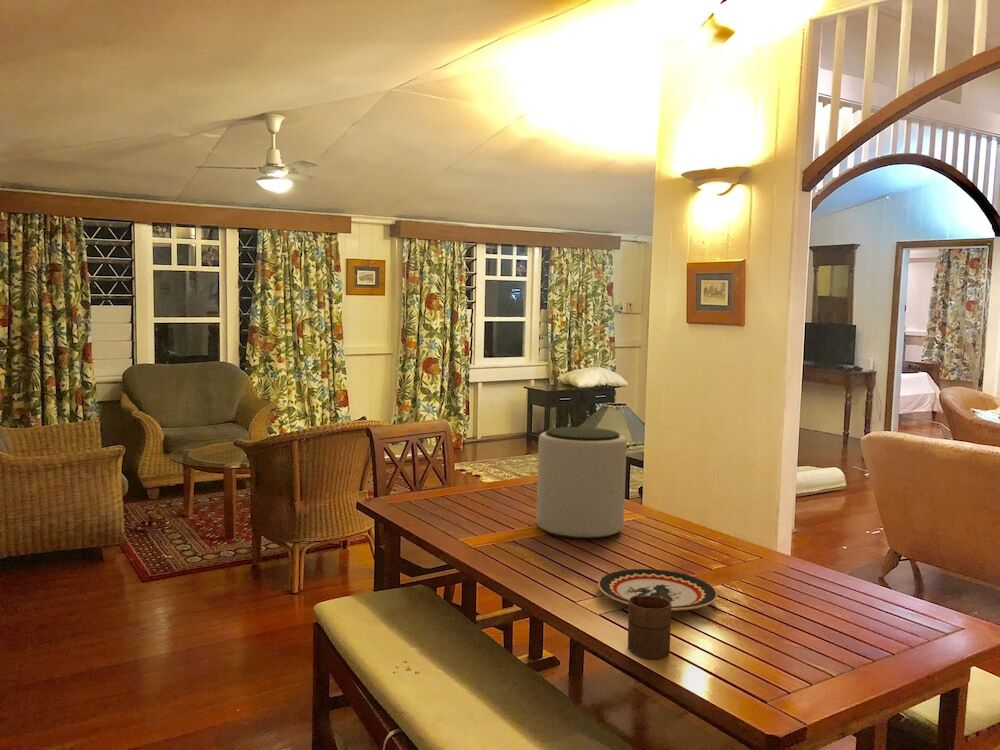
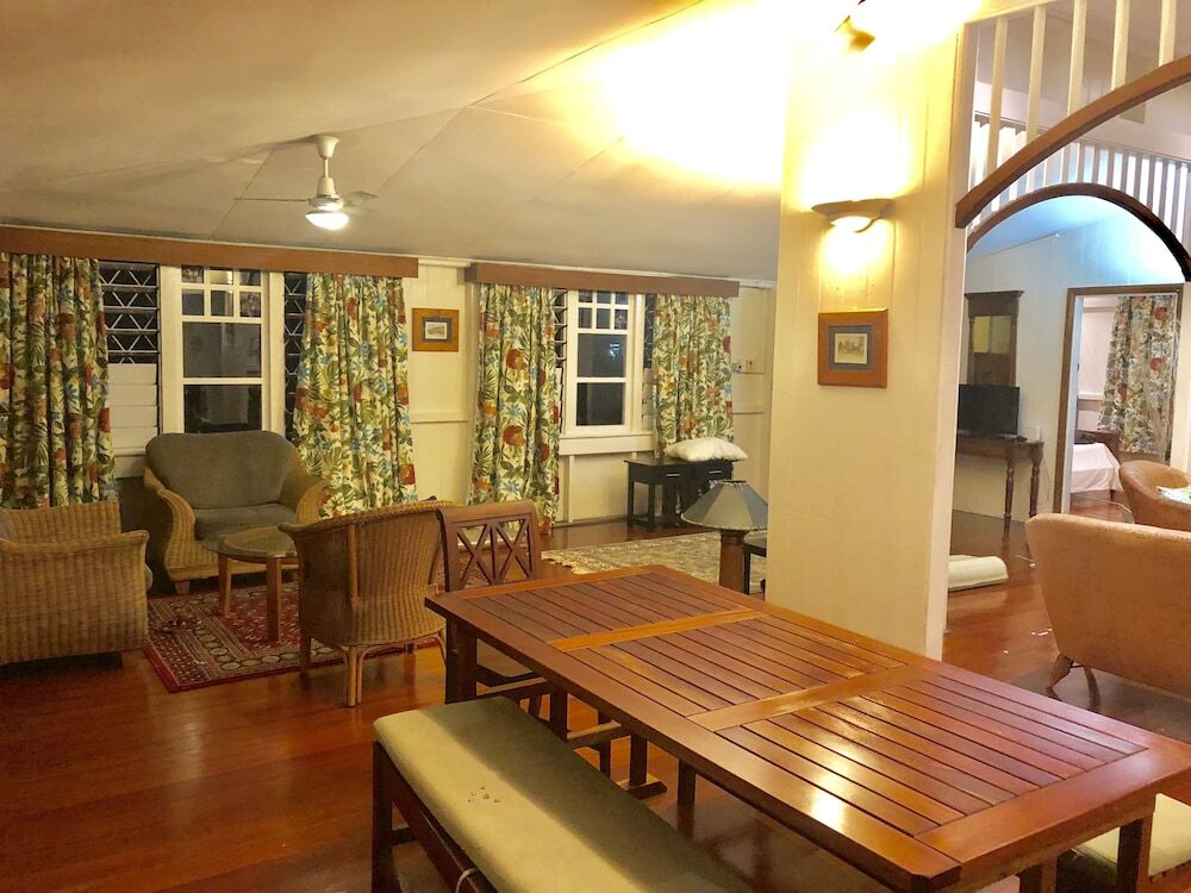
- plant pot (581, 480)
- cup (648, 625)
- plate (656, 592)
